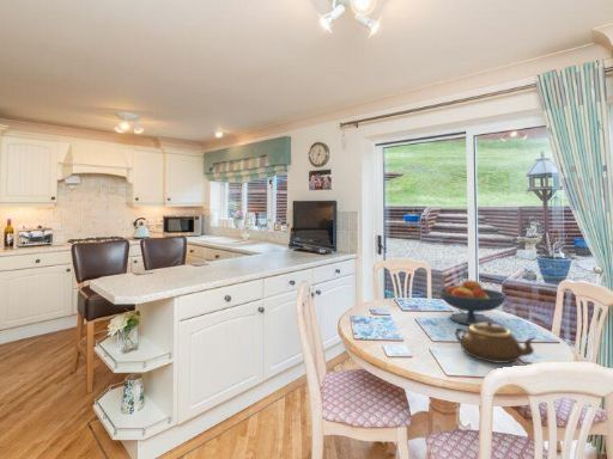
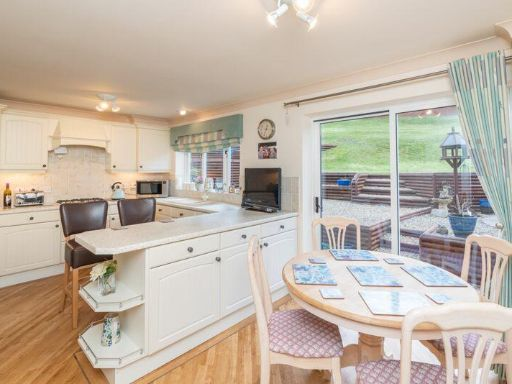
- teapot (491, 338)
- fruit bowl (471, 301)
